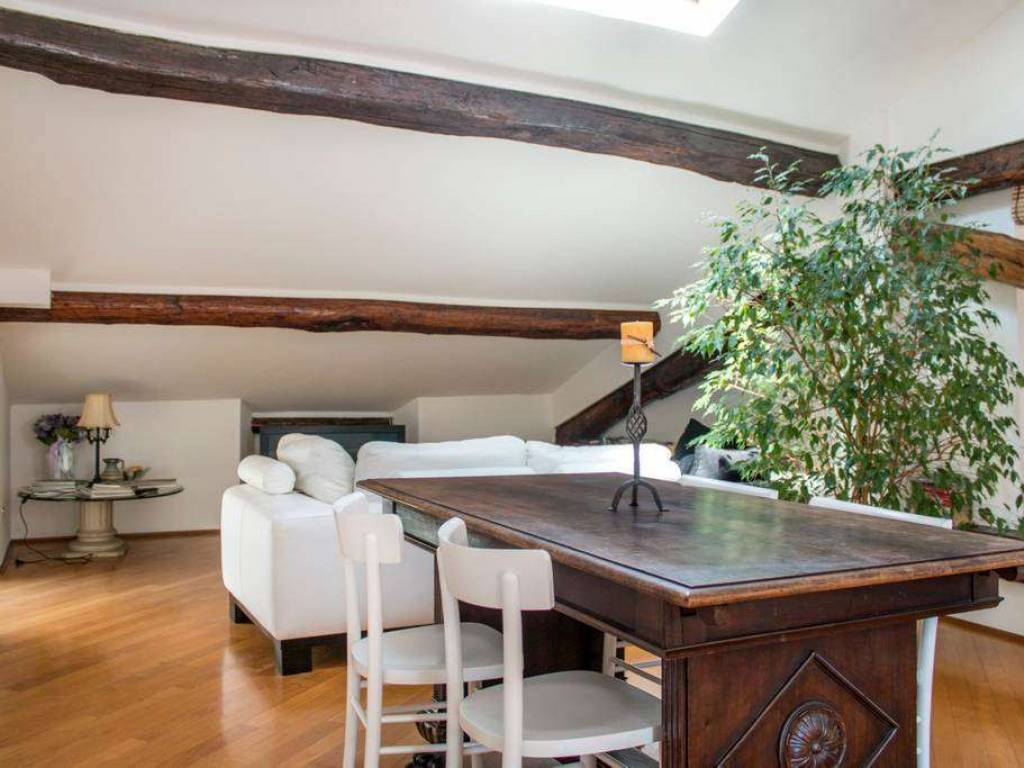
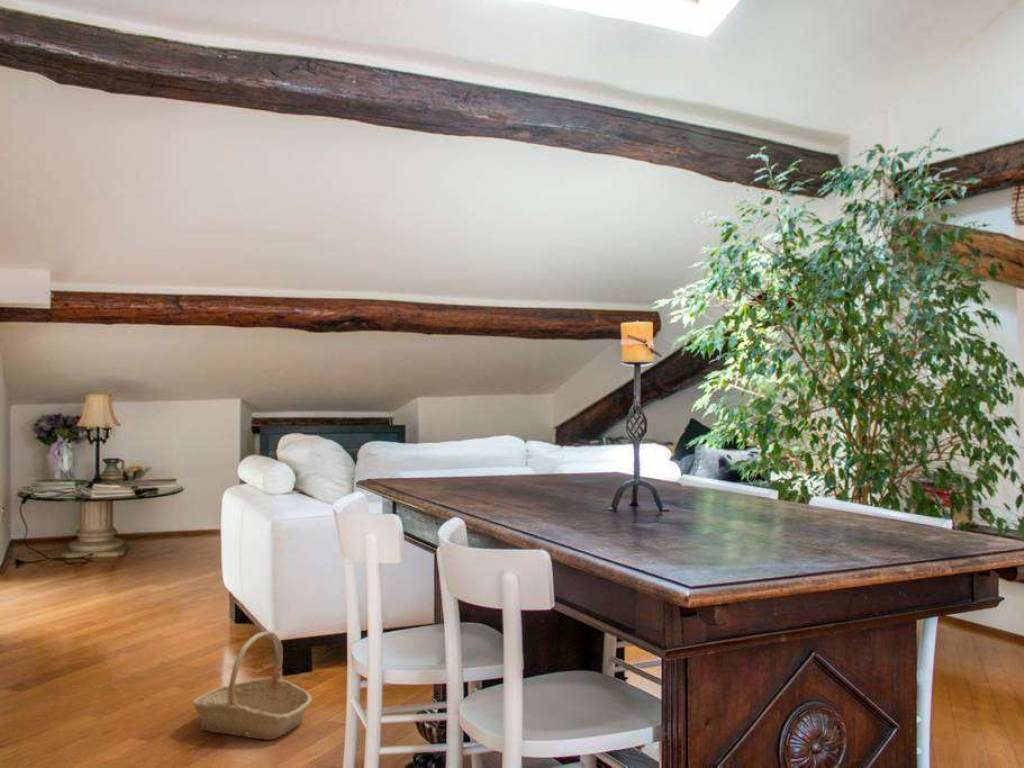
+ basket (253, 680)
